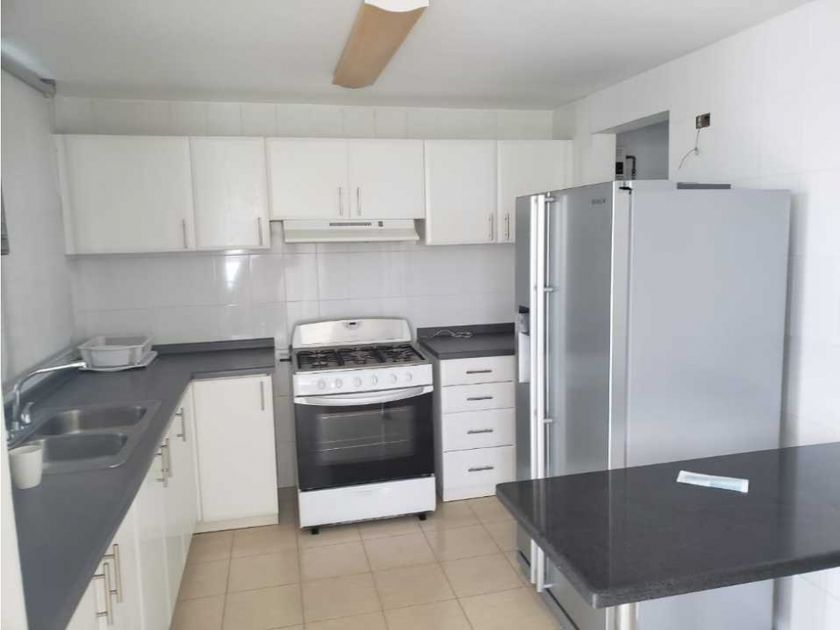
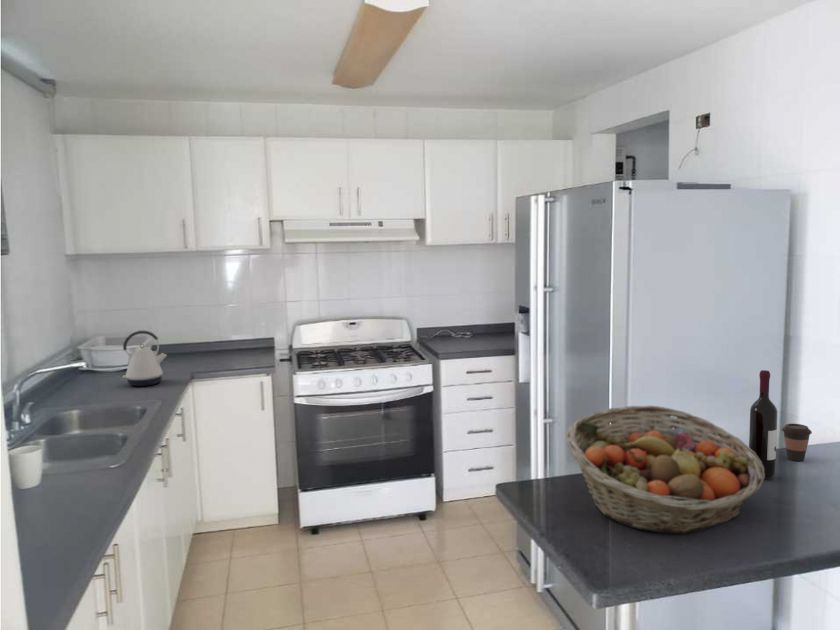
+ wine bottle (763, 423)
+ fruit basket (662, 465)
+ kettle (144, 357)
+ coffee cup (796, 442)
